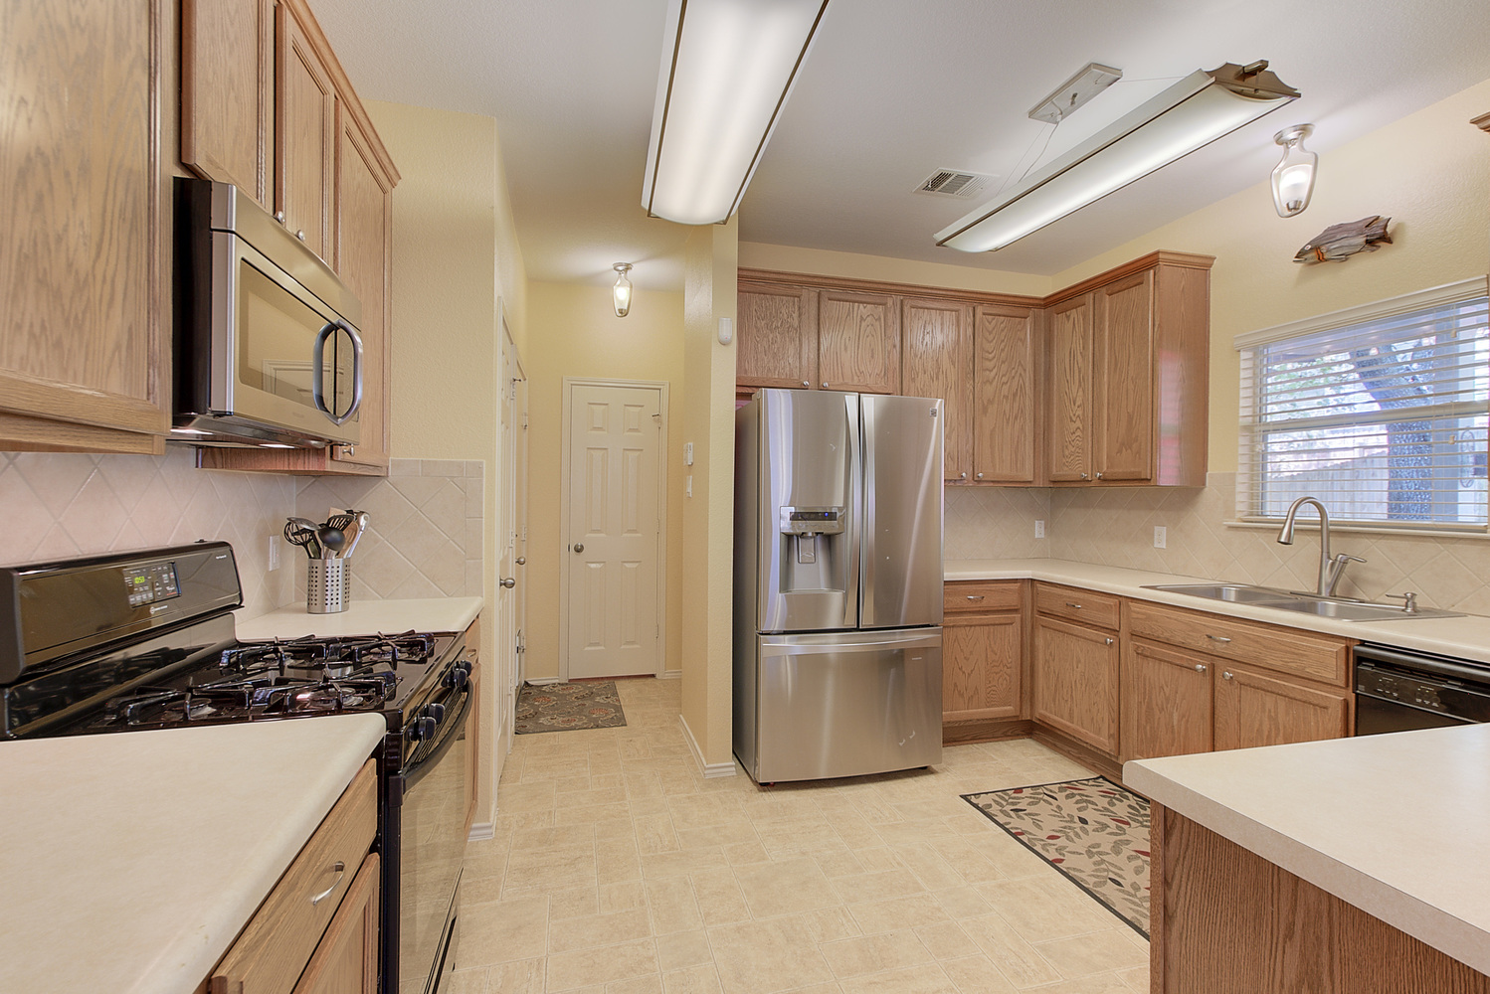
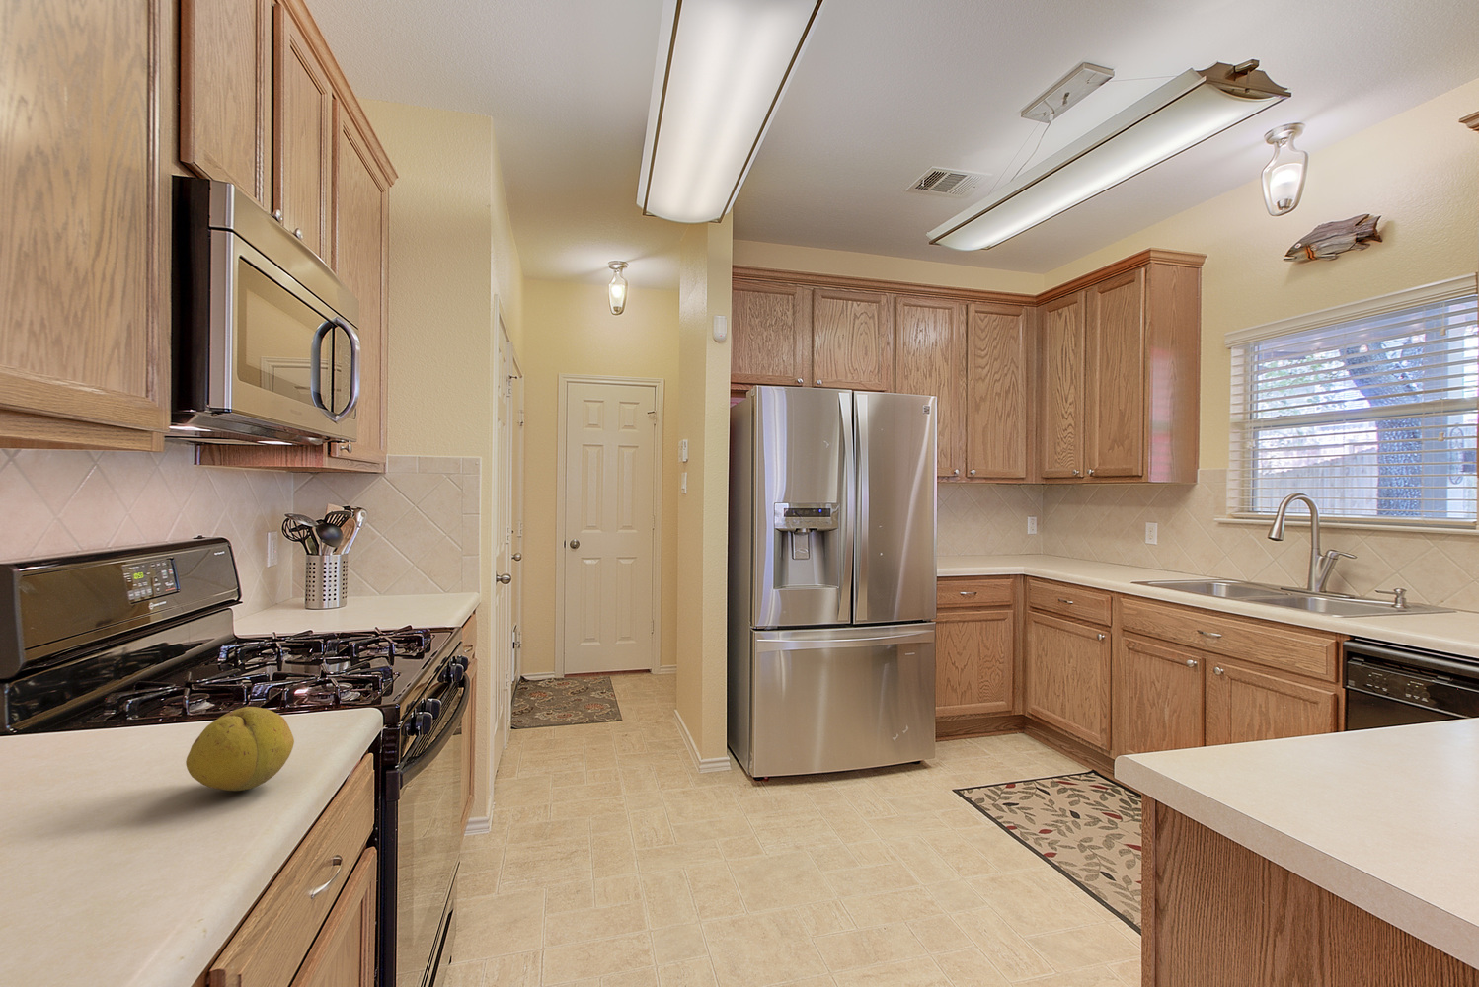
+ fruit (242, 748)
